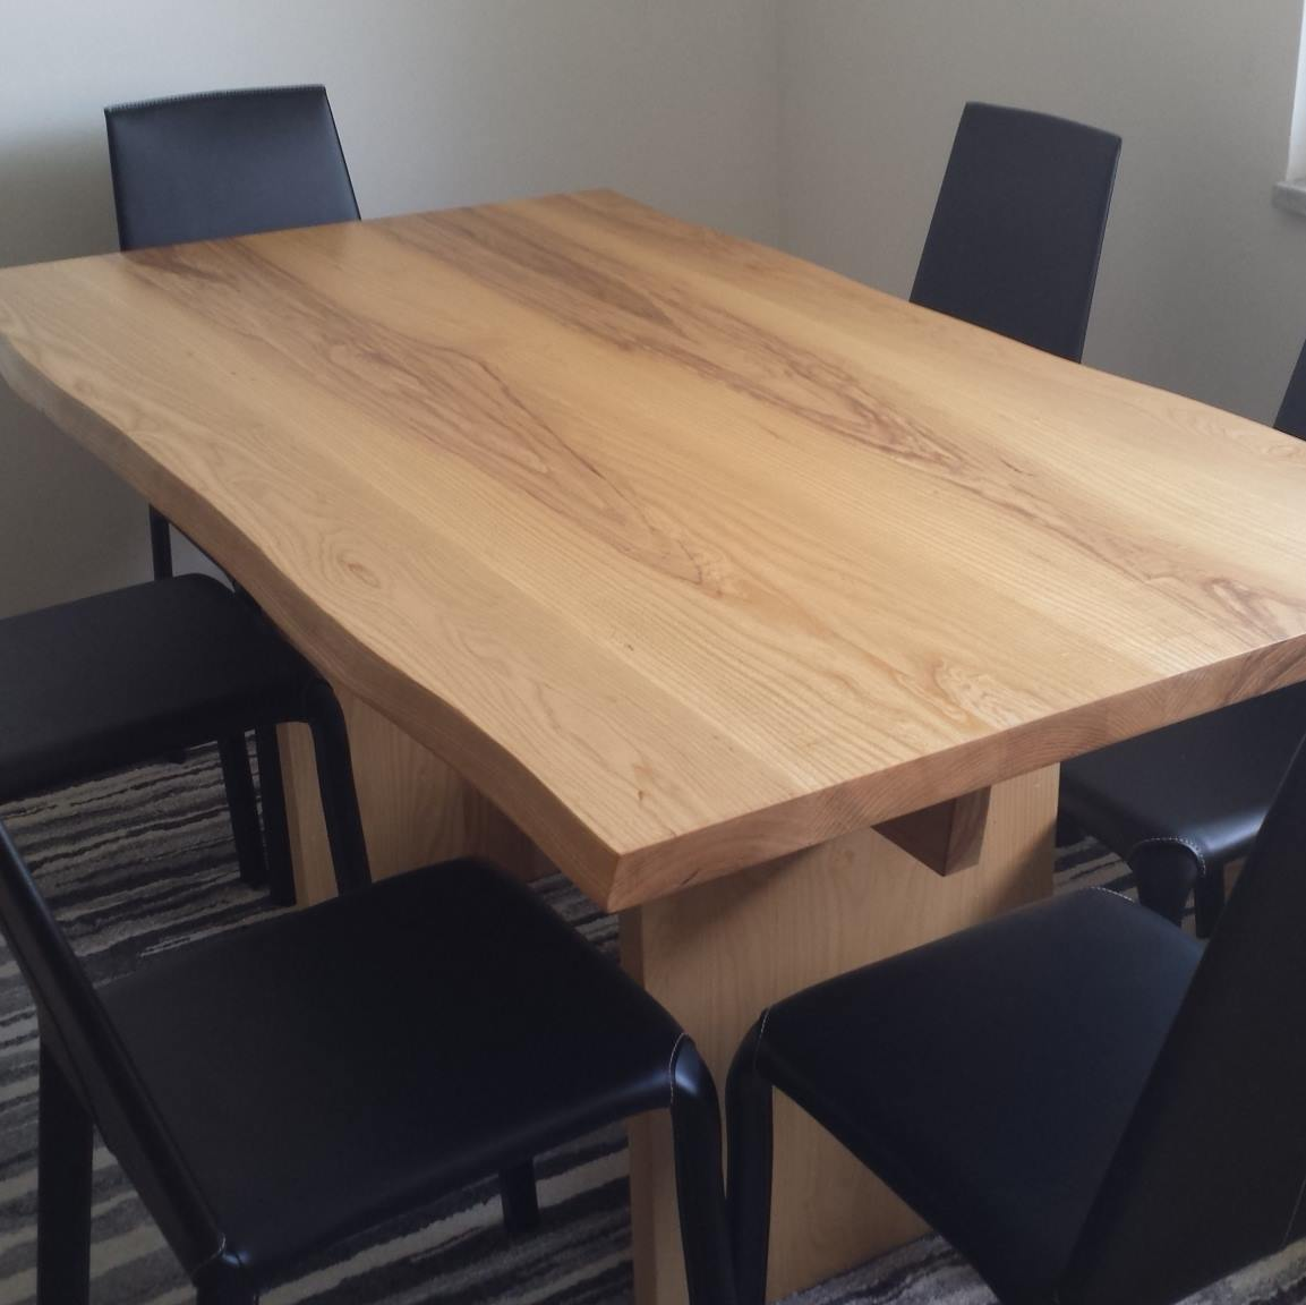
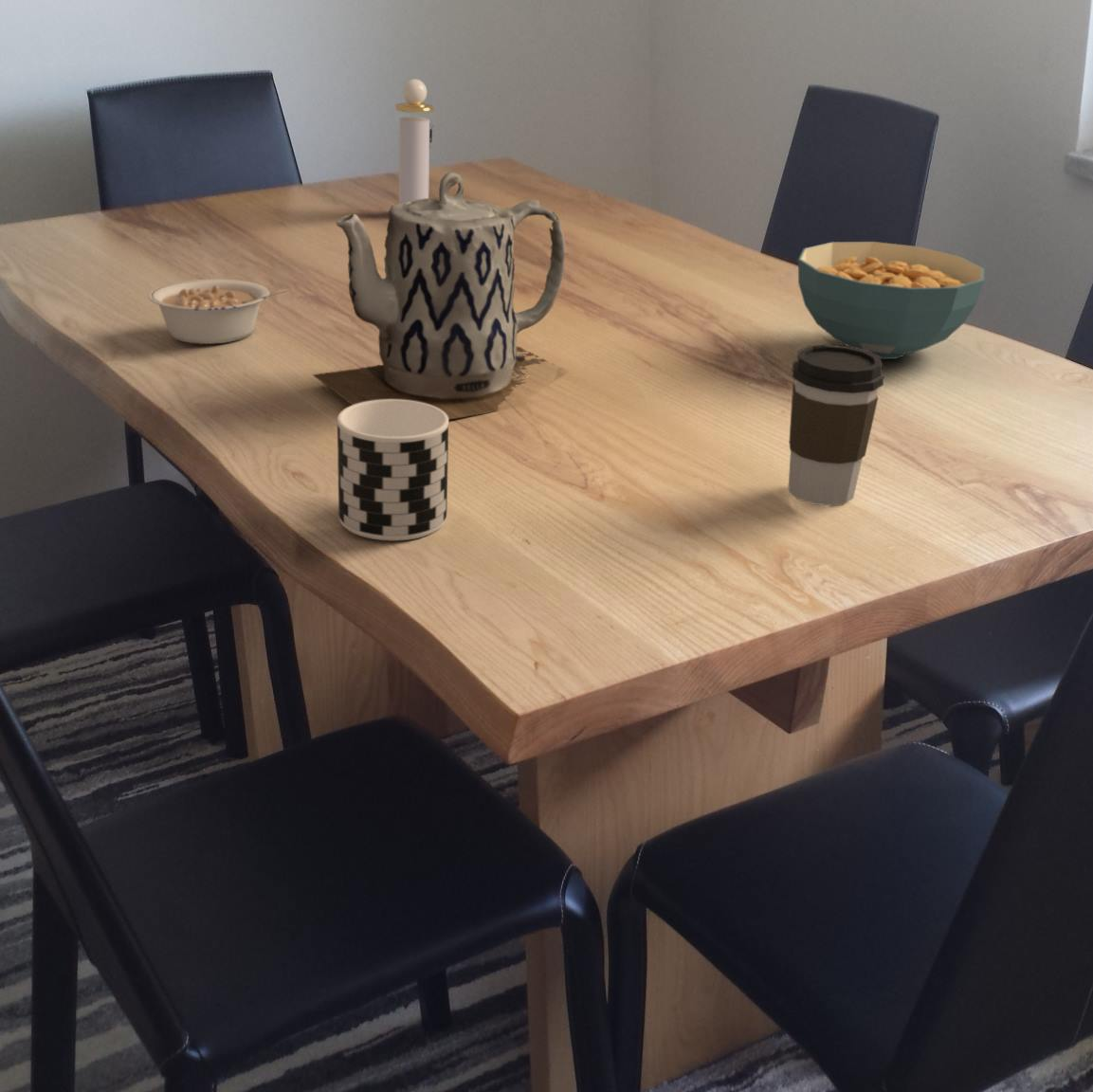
+ teapot (459, 282)
+ cup (387, 462)
+ legume (215, 308)
+ coffee cup (829, 426)
+ cereal bowl (884, 307)
+ perfume bottle (414, 147)
